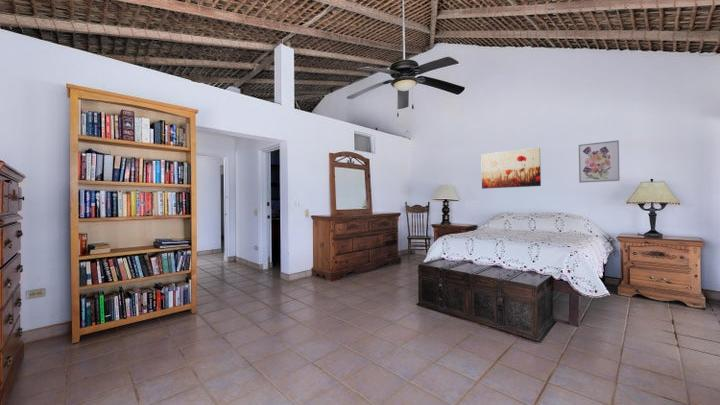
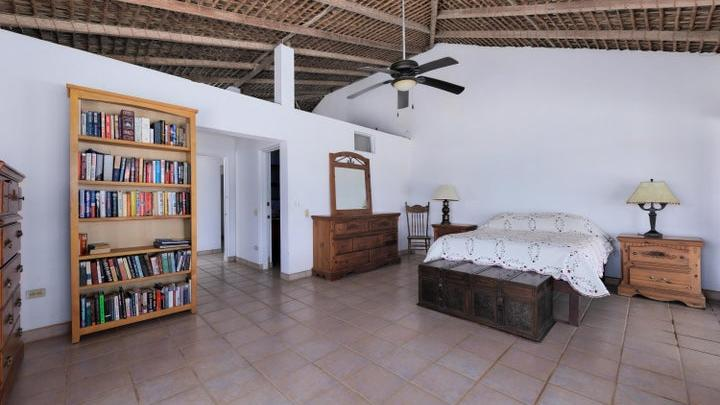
- wall art (598, 162)
- wall art (509, 169)
